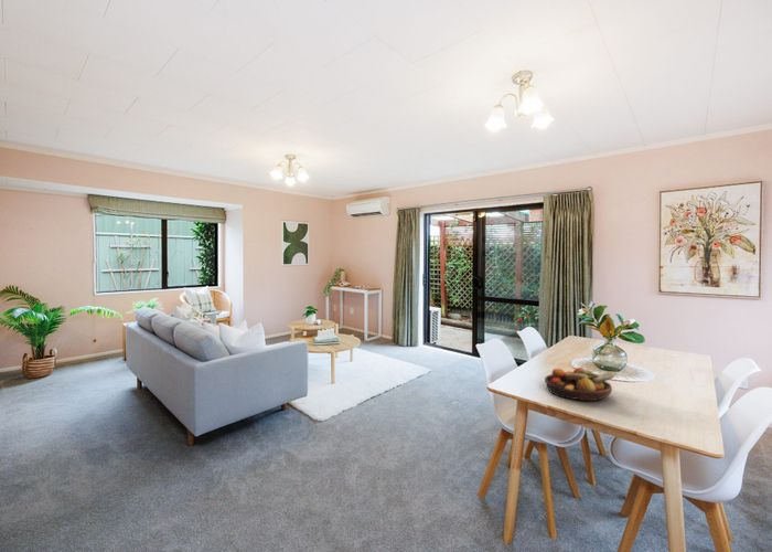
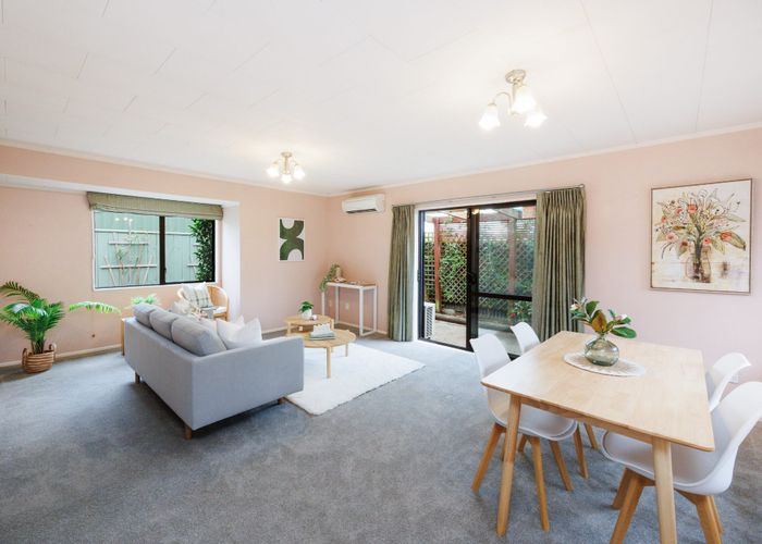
- fruit bowl (577, 379)
